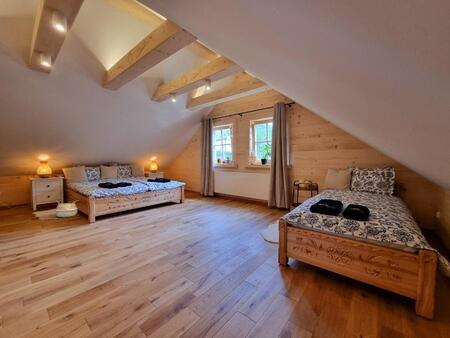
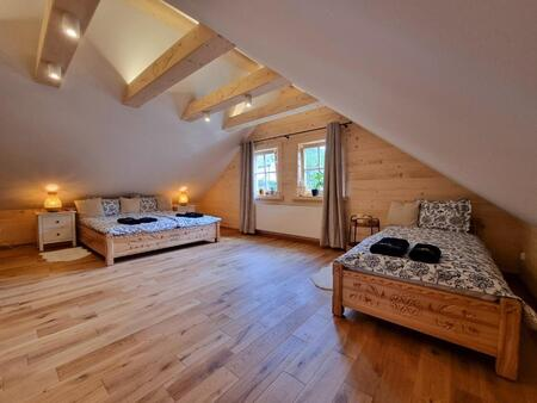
- woven basket (67, 207)
